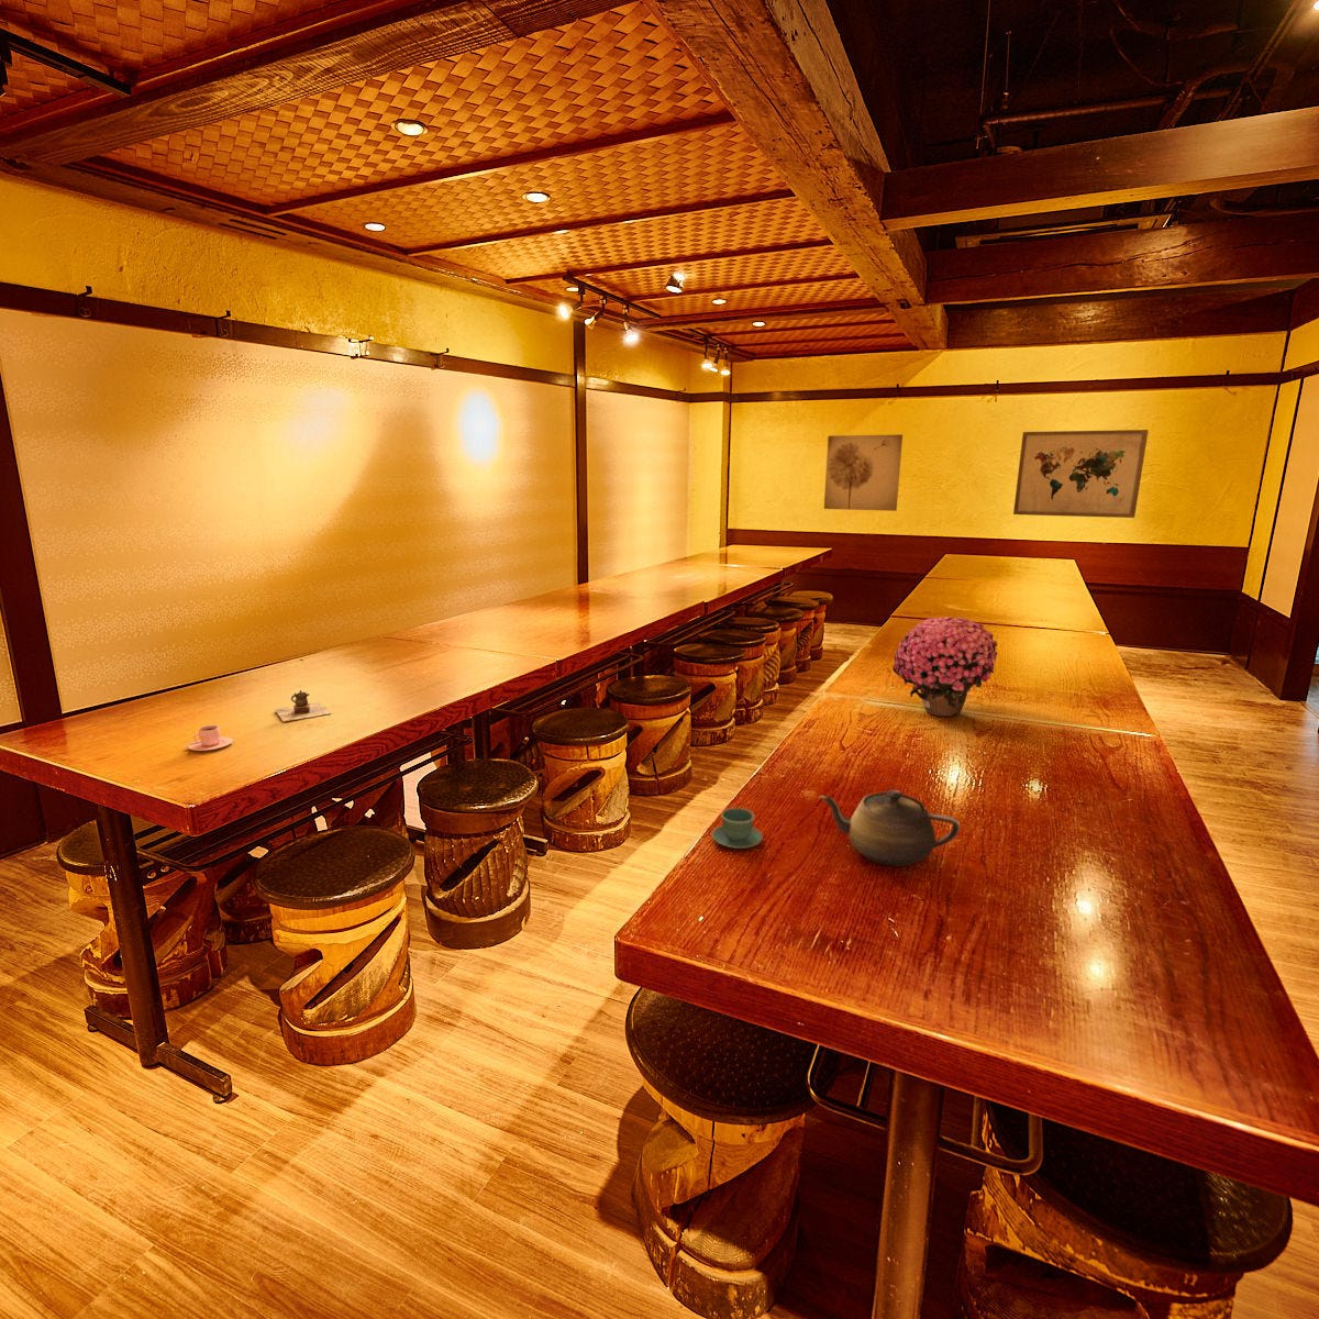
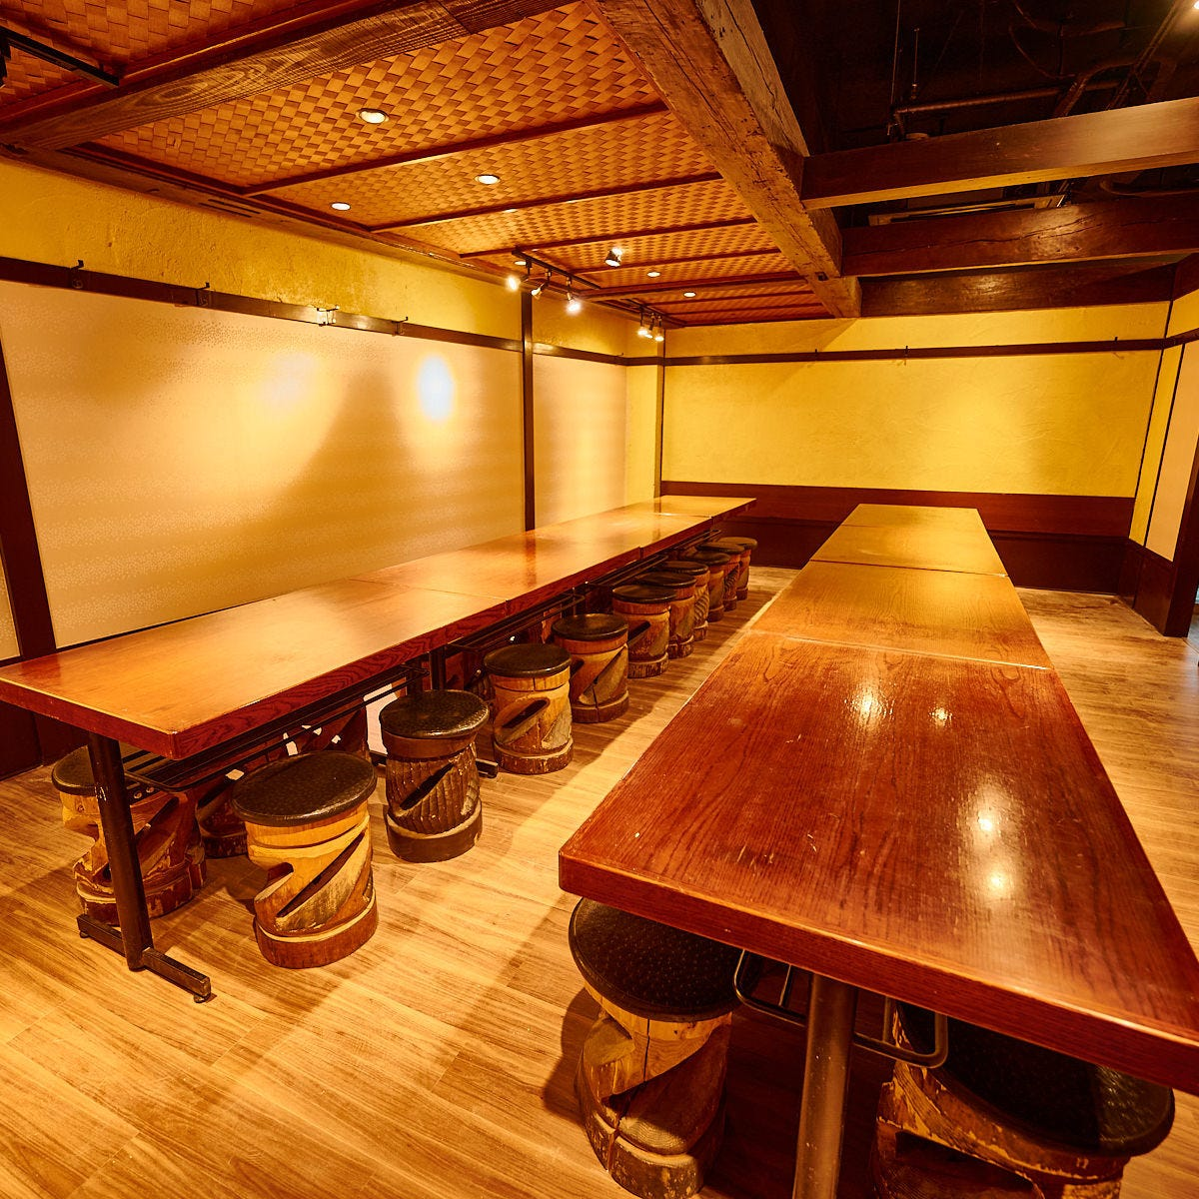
- teapot (887, 823)
- wall art (861, 472)
- wall art (1077, 473)
- teacup (208, 726)
- flower (943, 664)
- teapot (301, 702)
- teacup (737, 826)
